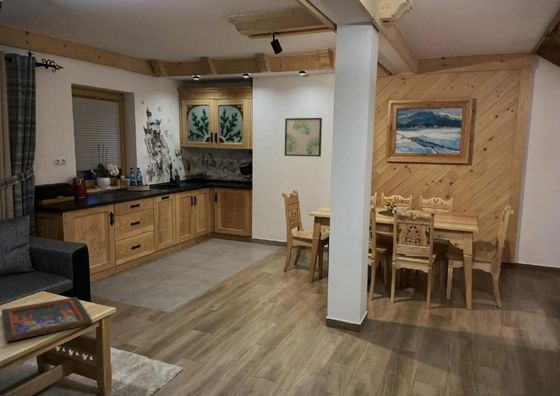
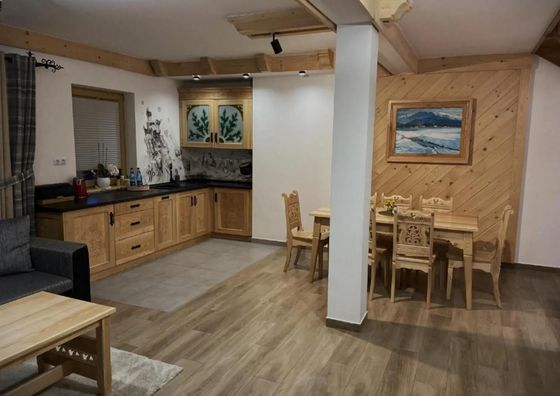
- religious icon (45, 316)
- wall art (302, 137)
